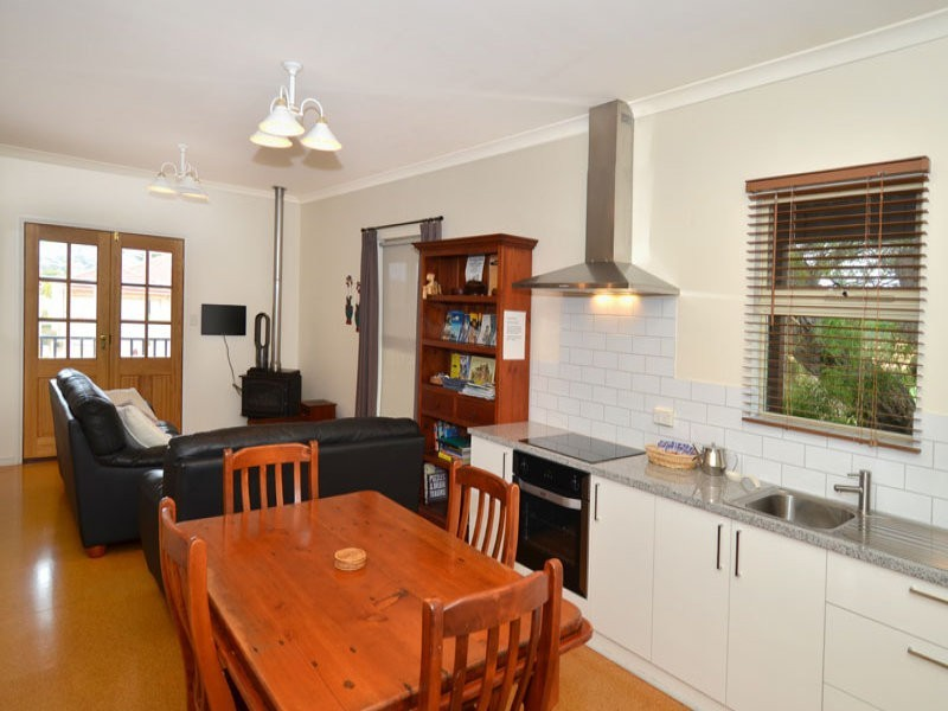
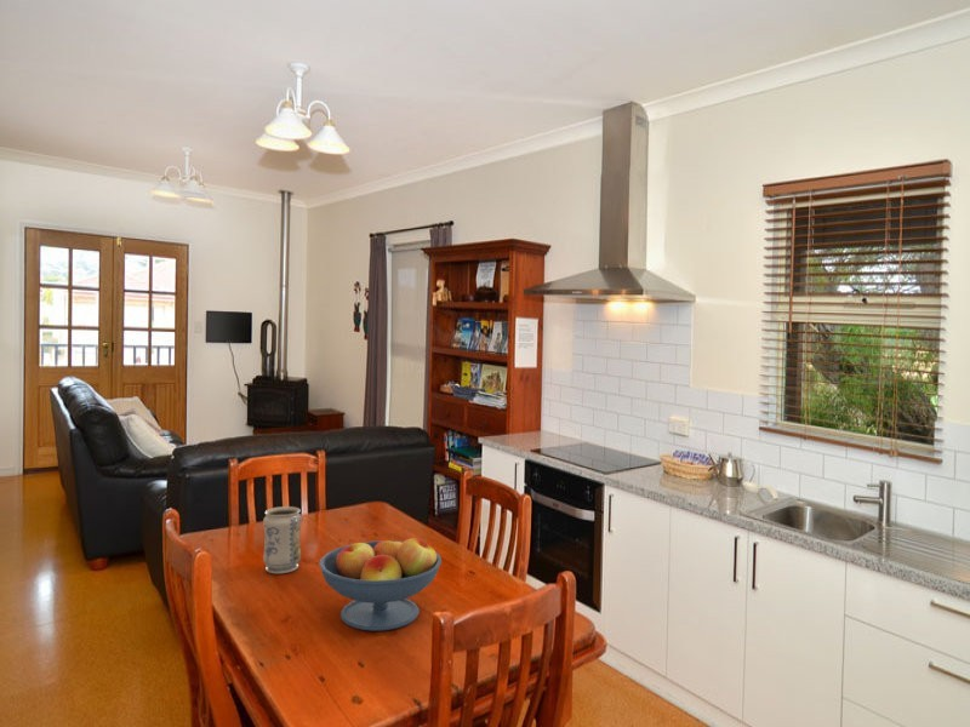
+ vase (281, 539)
+ fruit bowl (381, 577)
